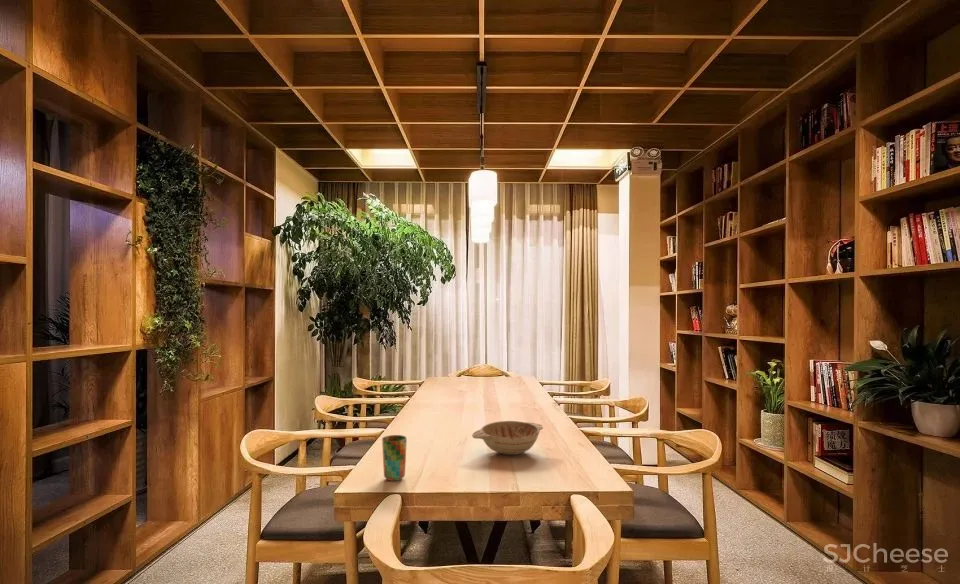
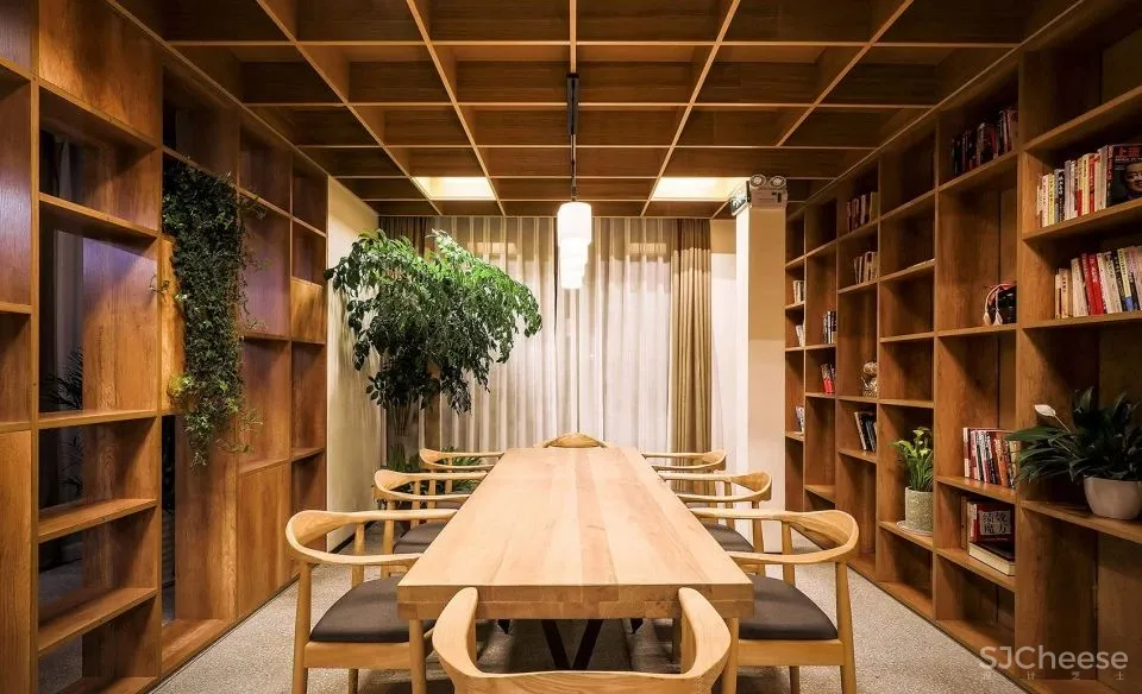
- decorative bowl (509, 439)
- cup (394, 458)
